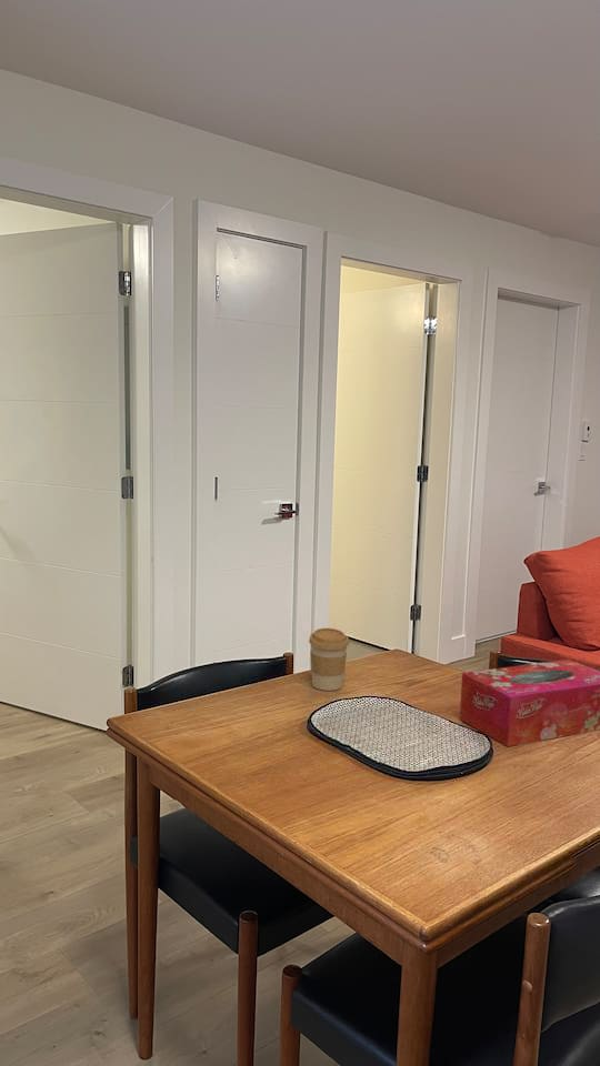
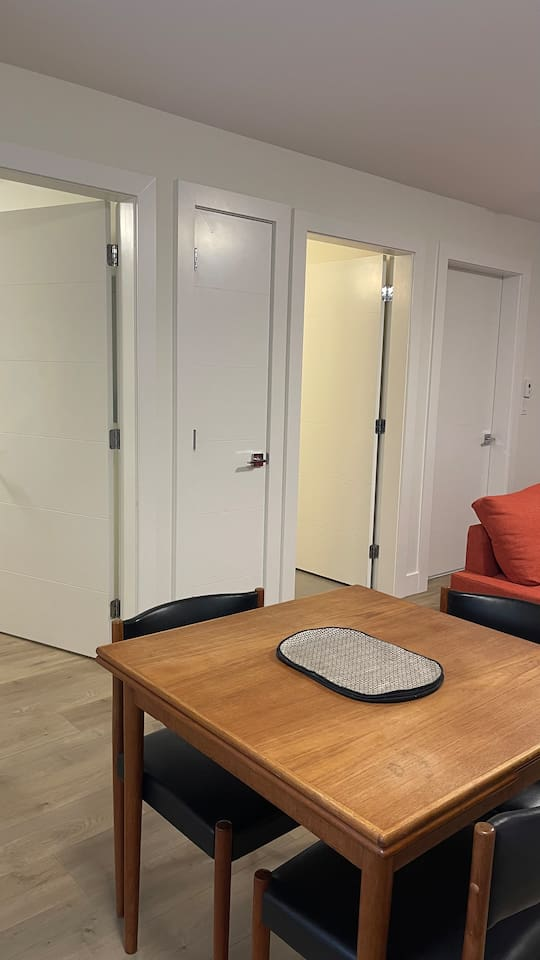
- coffee cup (328, 658)
- tissue box (540, 700)
